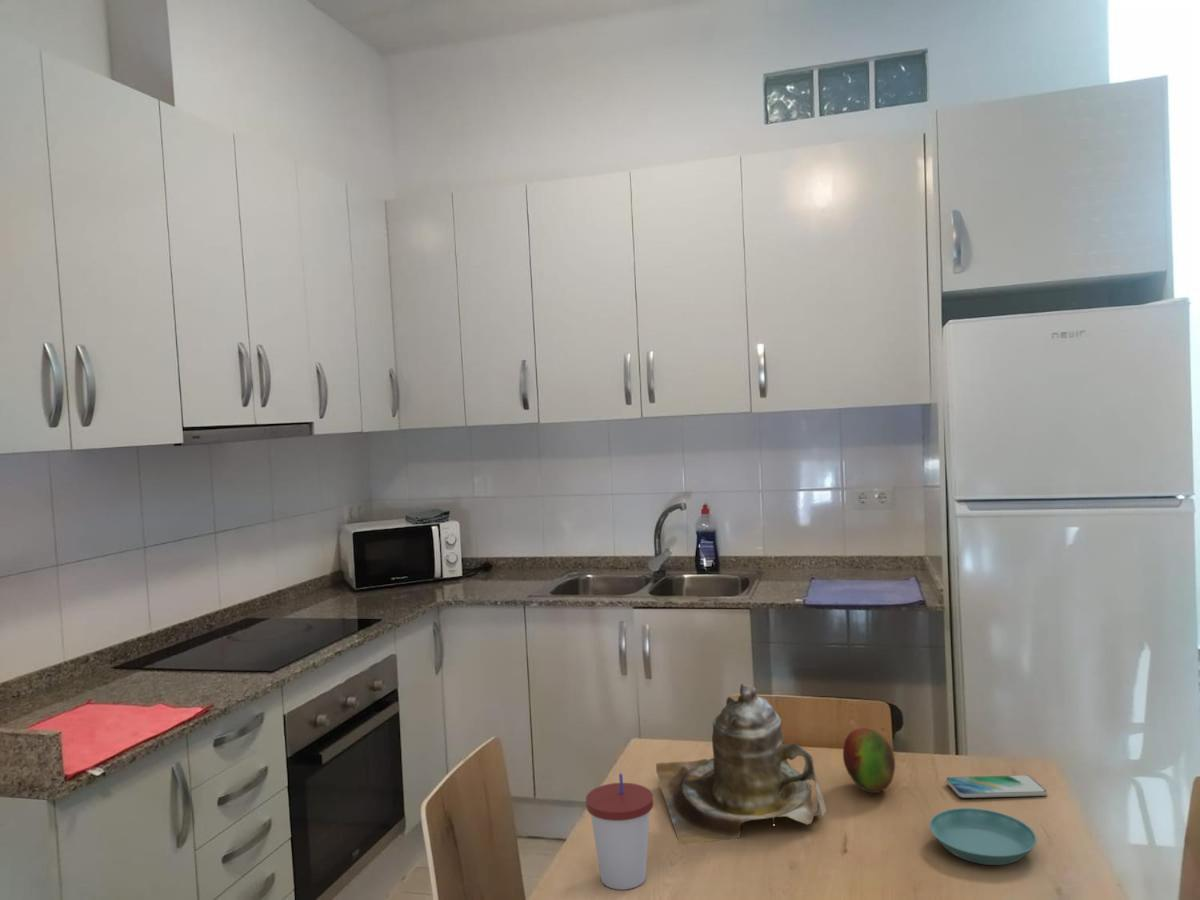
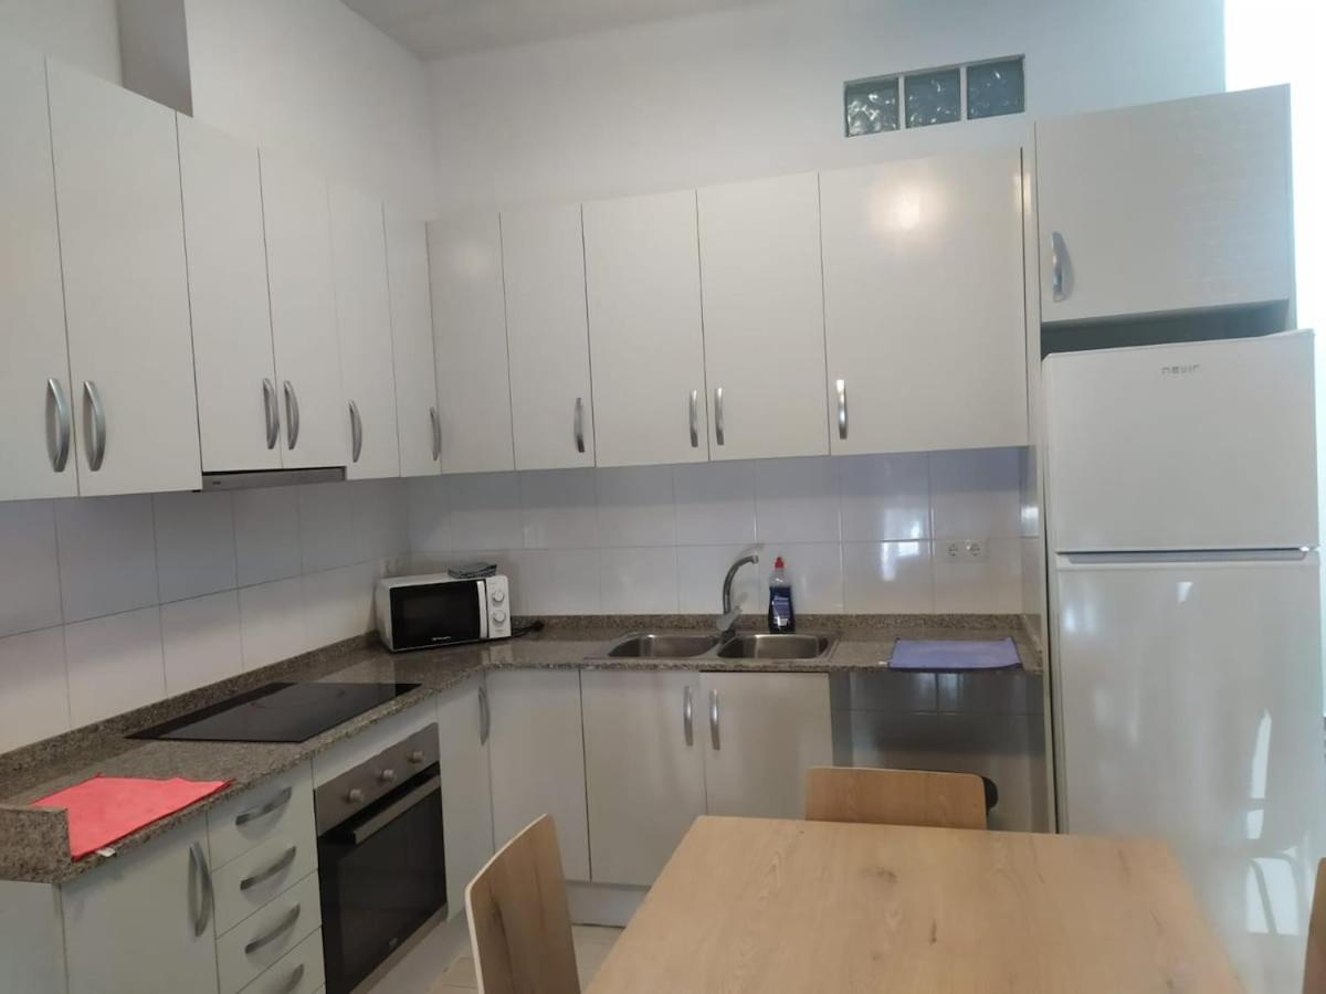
- teapot (734, 742)
- fruit (869, 760)
- saucer (982, 838)
- cup (620, 827)
- smartphone (995, 786)
